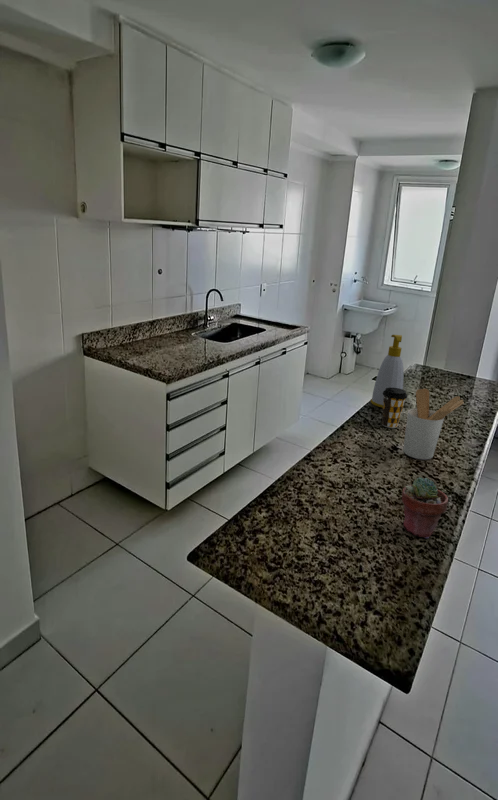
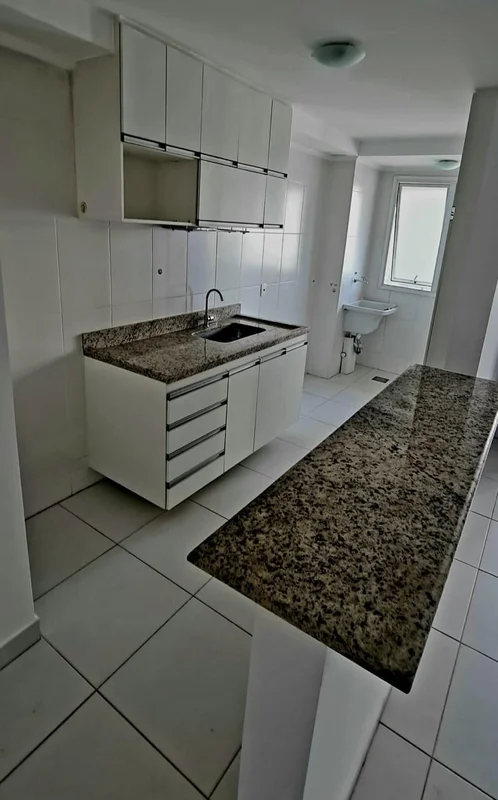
- utensil holder (432, 424)
- coffee cup (392, 407)
- soap bottle (391, 370)
- potted succulent (423, 504)
